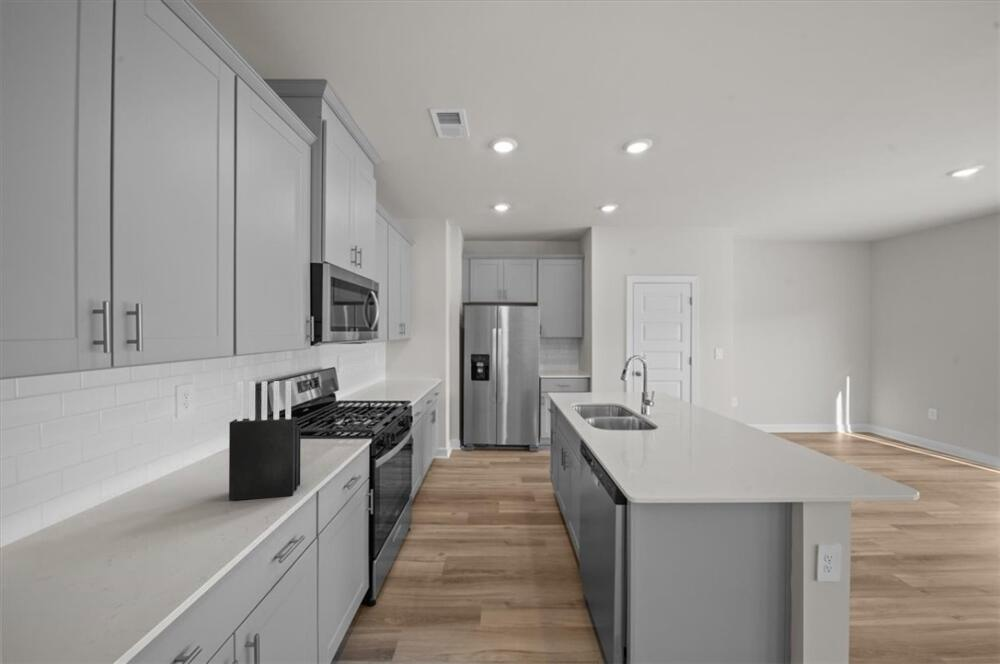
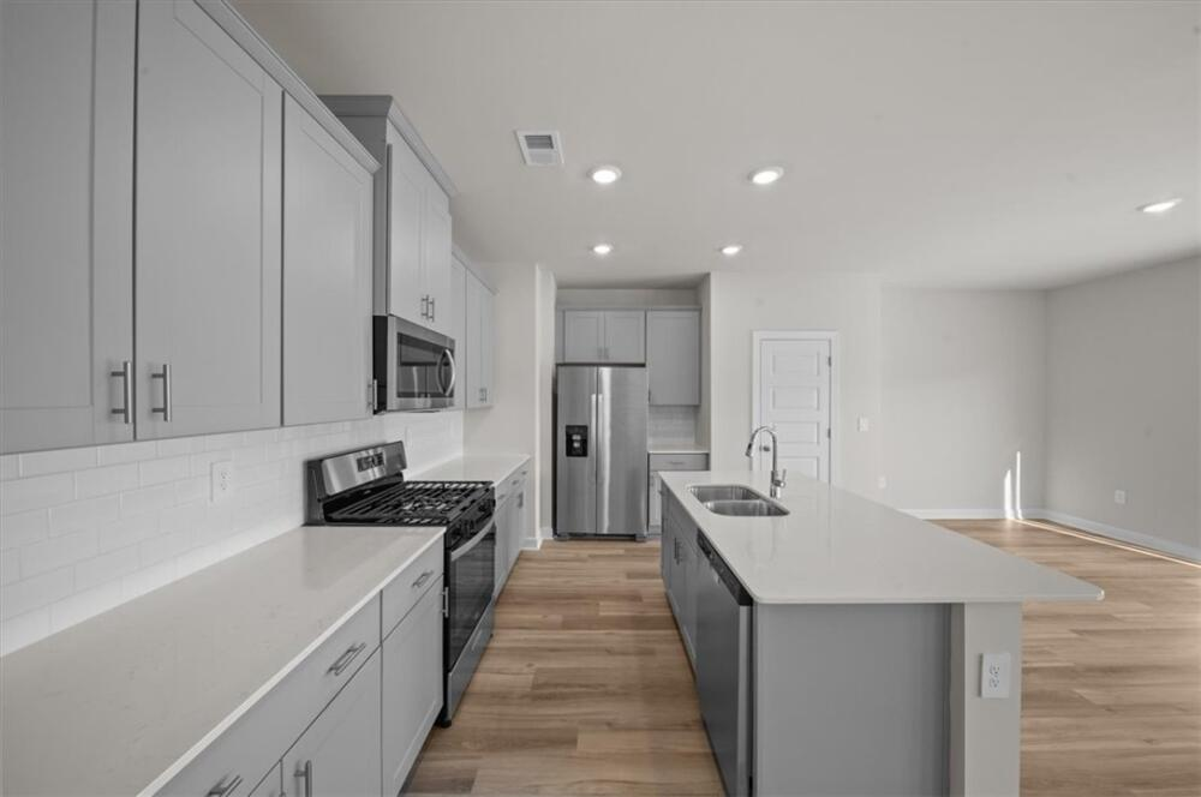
- knife block (267, 435)
